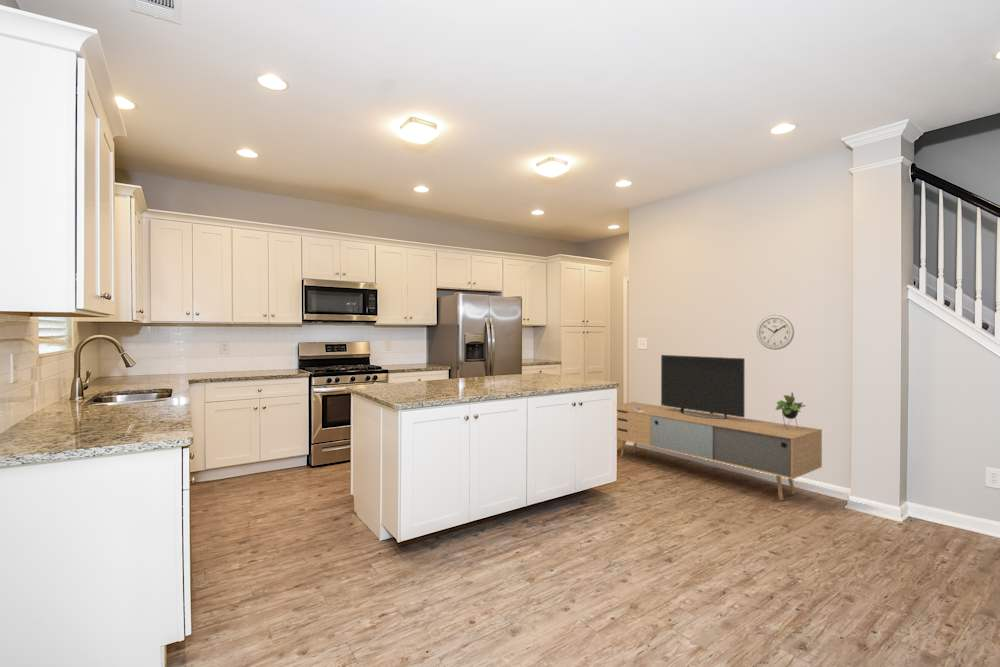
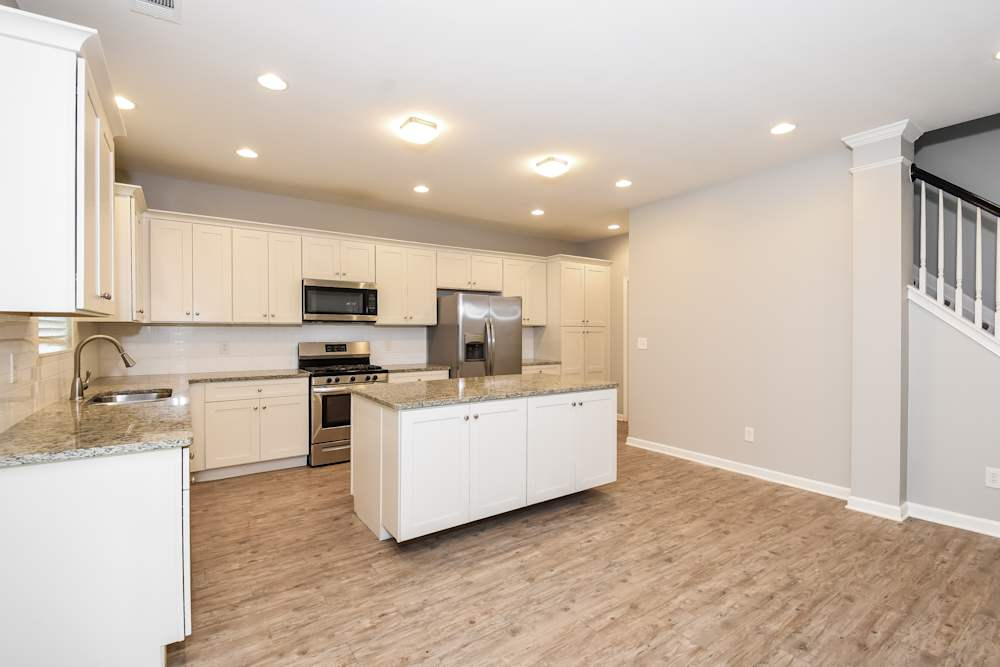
- media console (697, 414)
- wall clock (774, 332)
